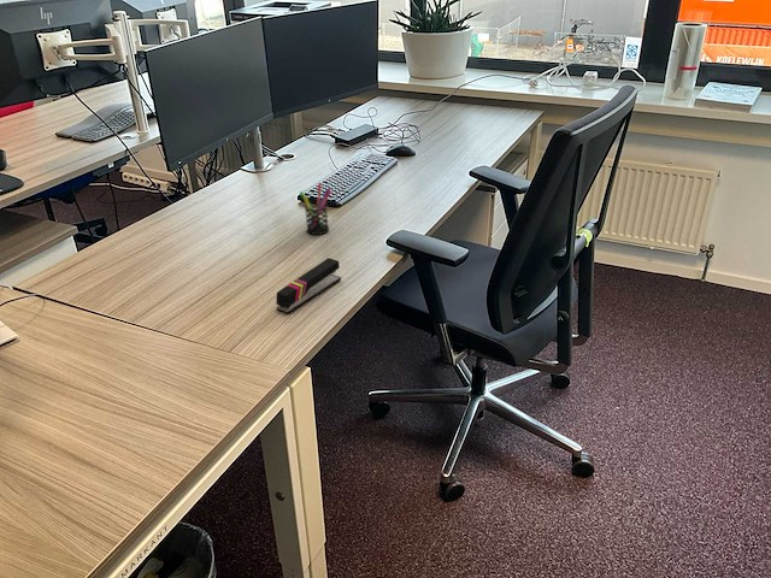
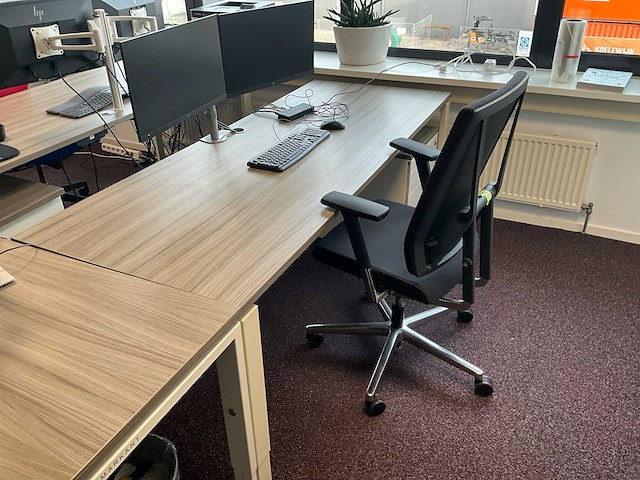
- pen holder (313, 206)
- stapler (308, 284)
